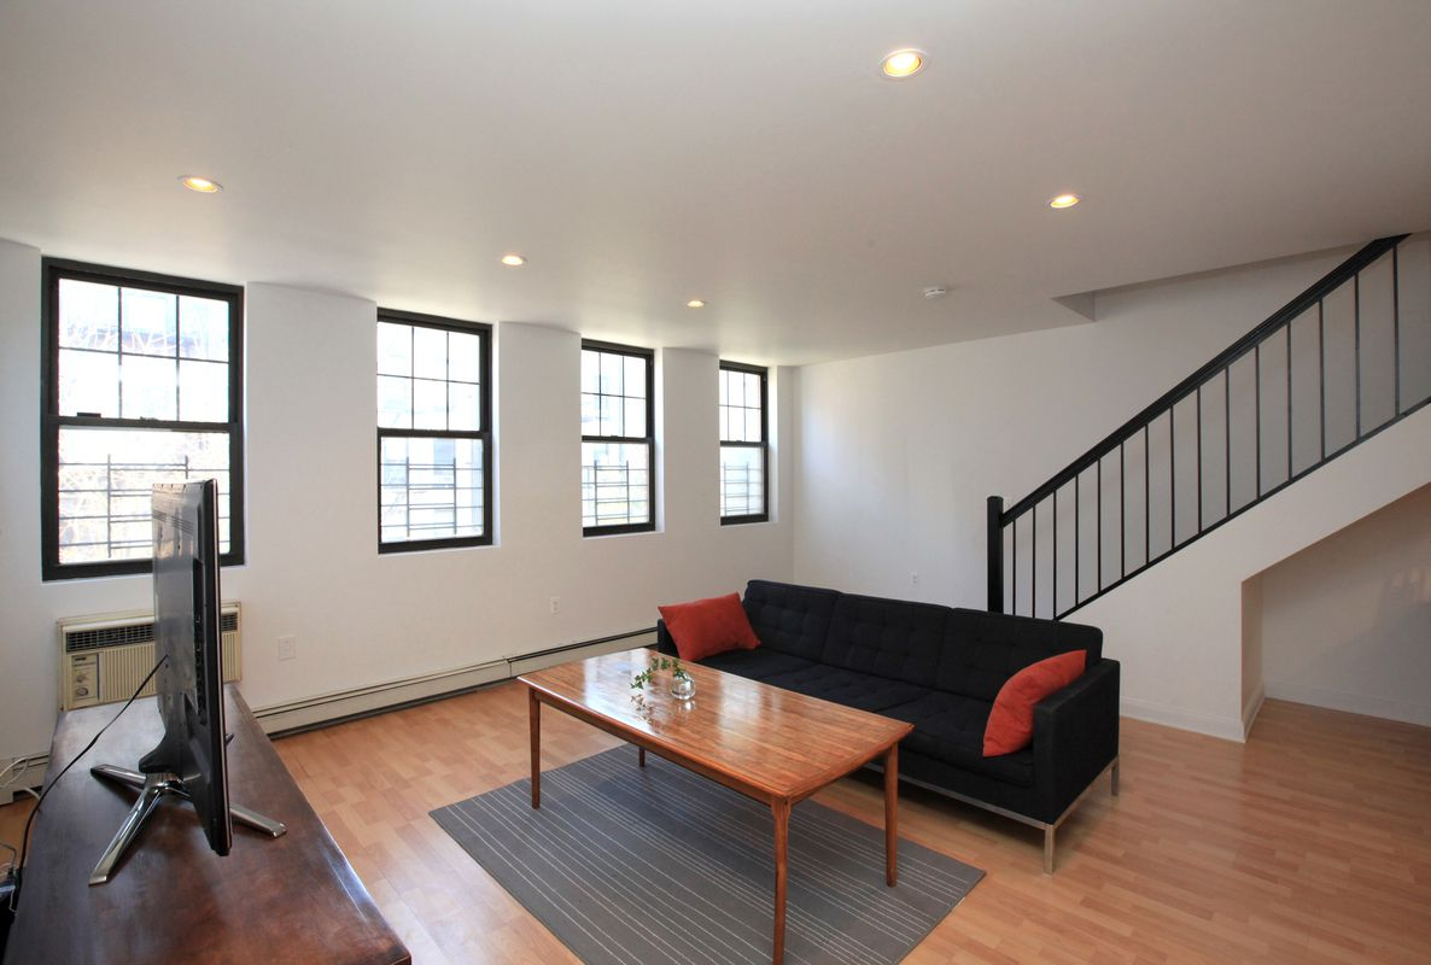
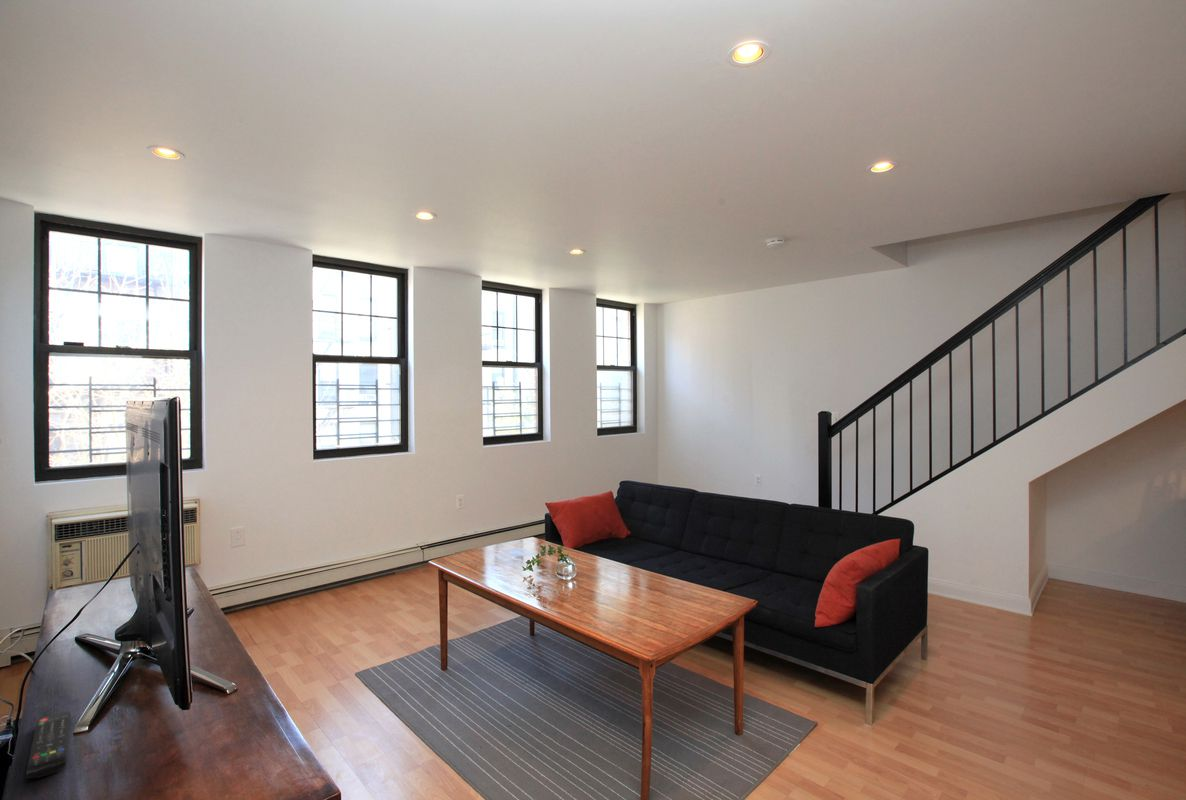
+ remote control (50, 742)
